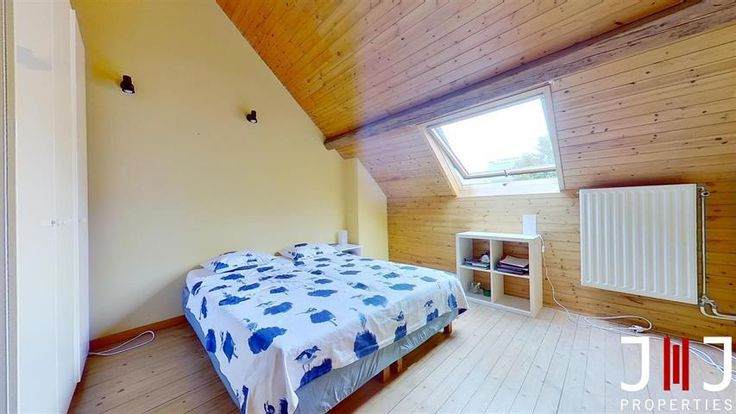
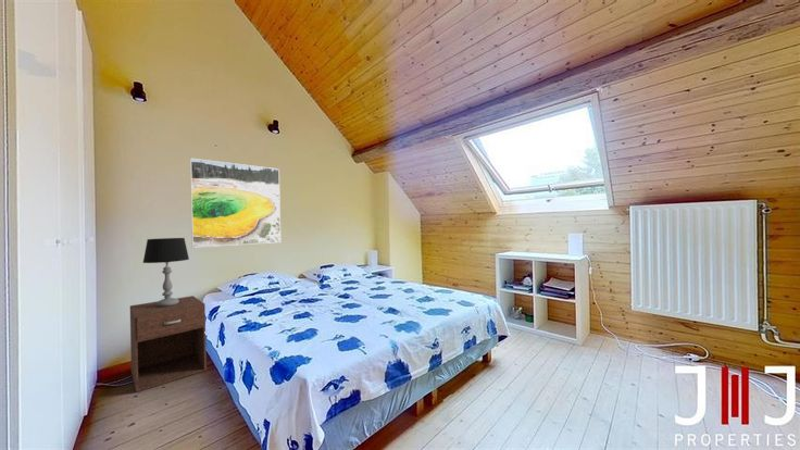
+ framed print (239, 204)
+ nightstand (168, 338)
+ table lamp (166, 271)
